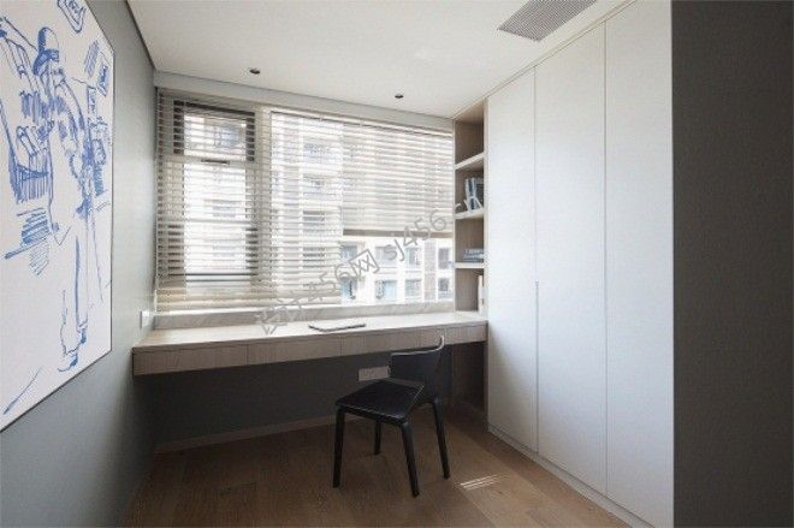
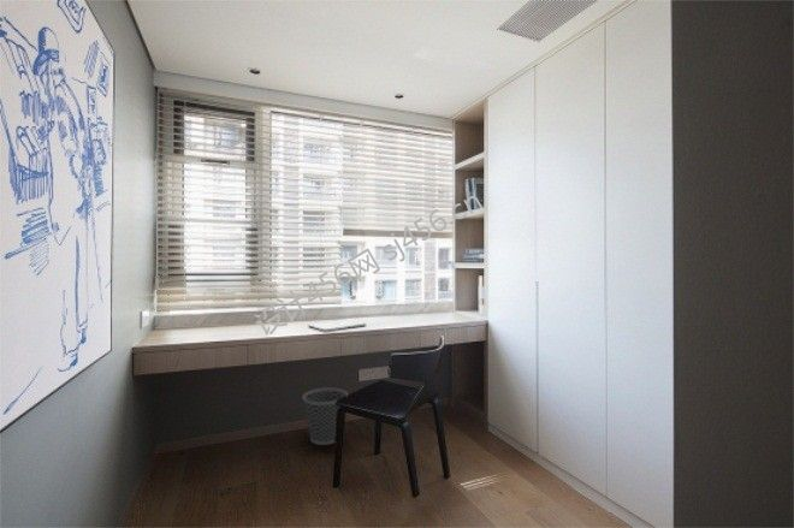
+ wastebasket (325, 416)
